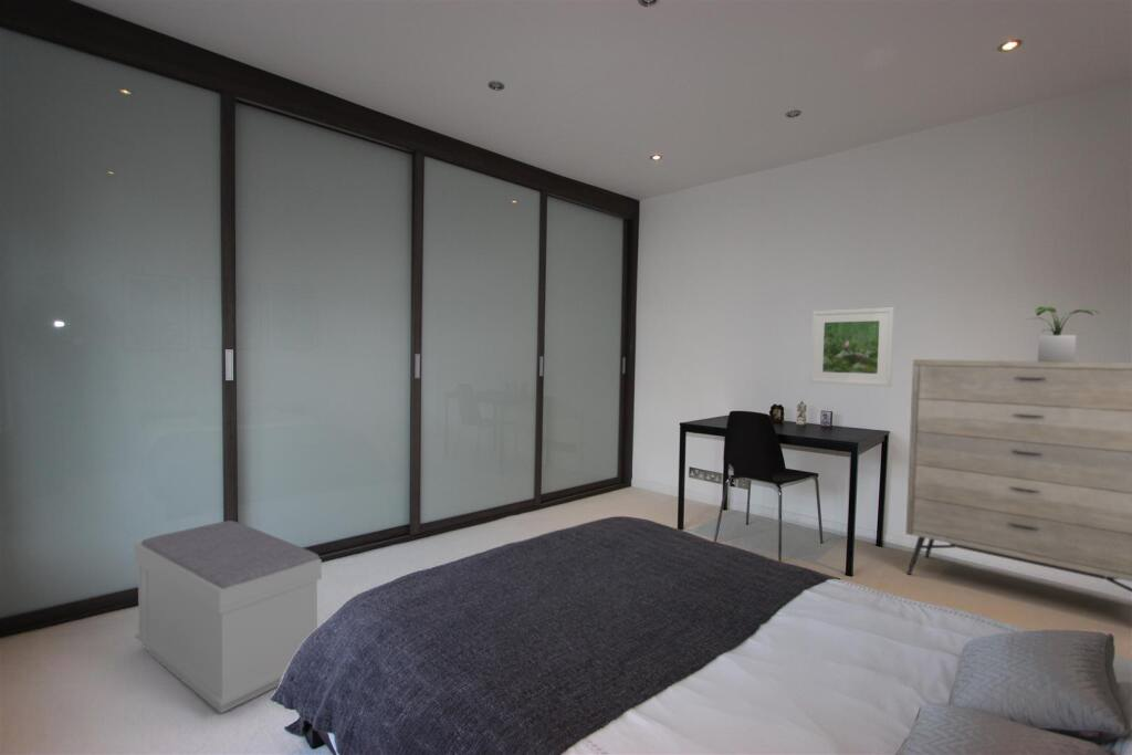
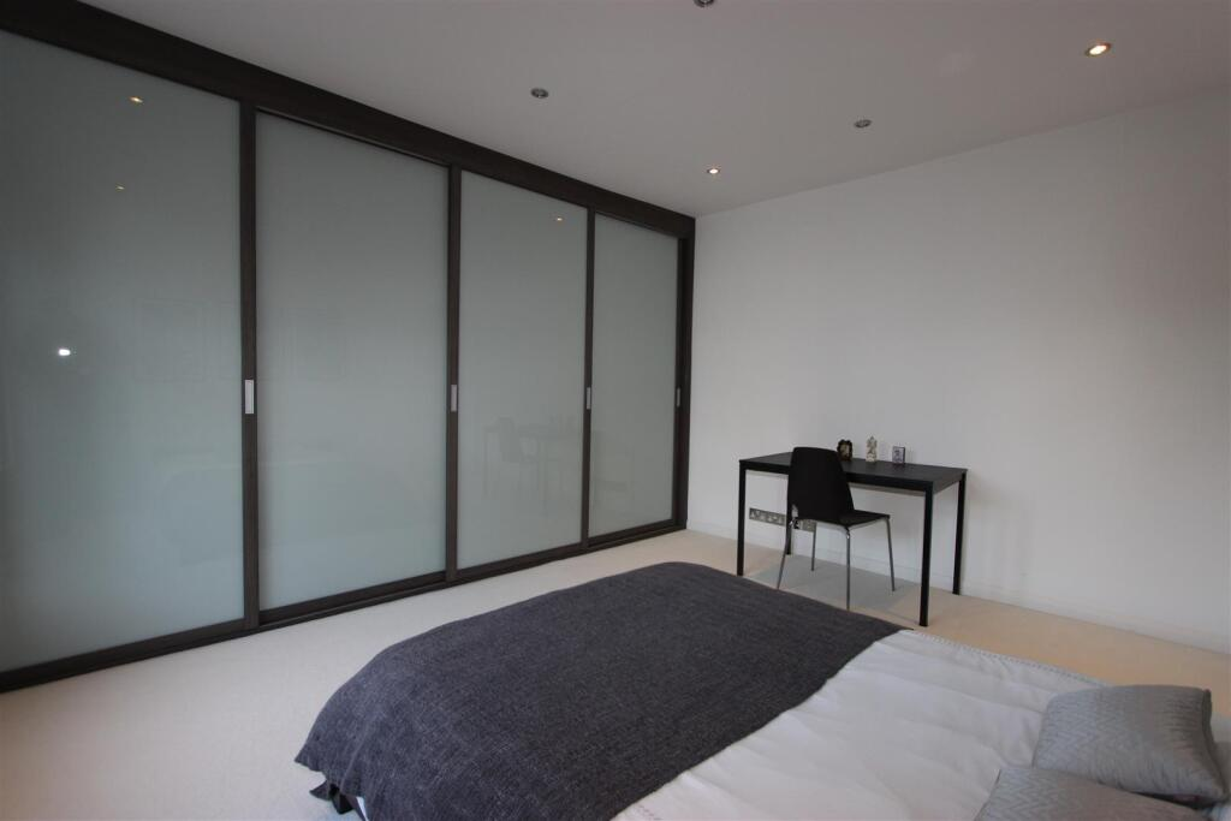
- dresser (1029, 476)
- bench (227, 601)
- potted plant (1058, 333)
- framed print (850, 347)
